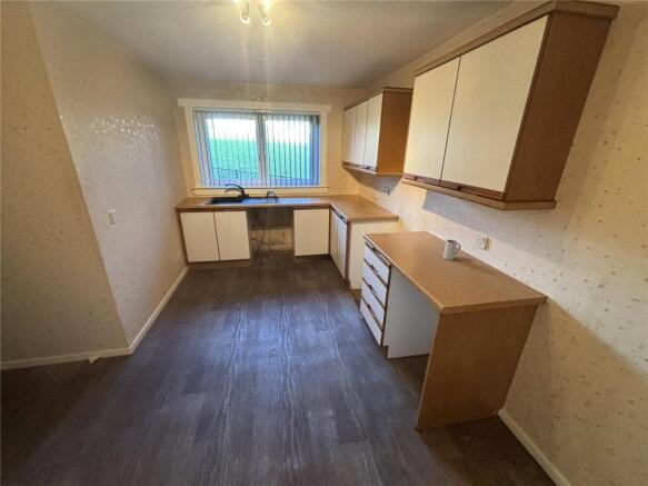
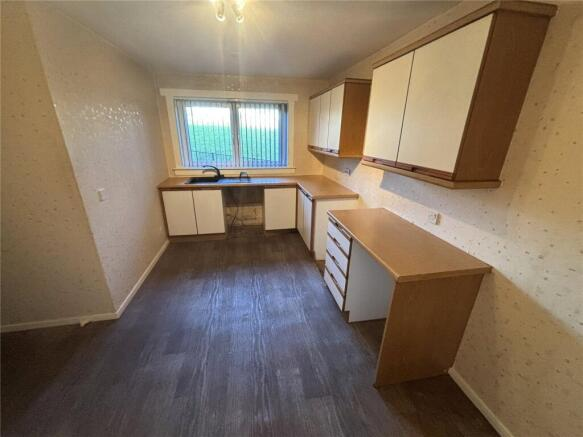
- mug (452, 249)
